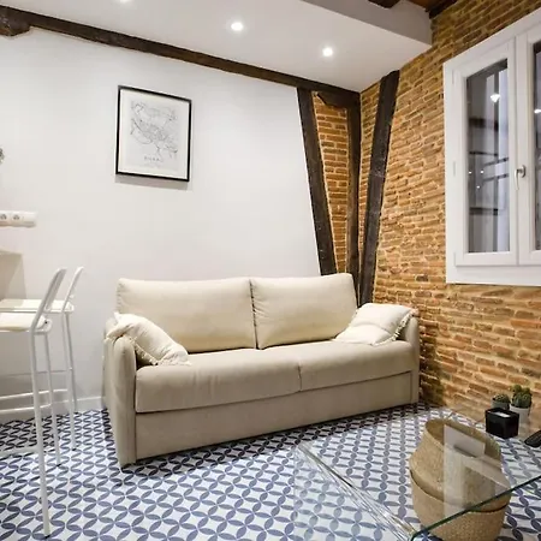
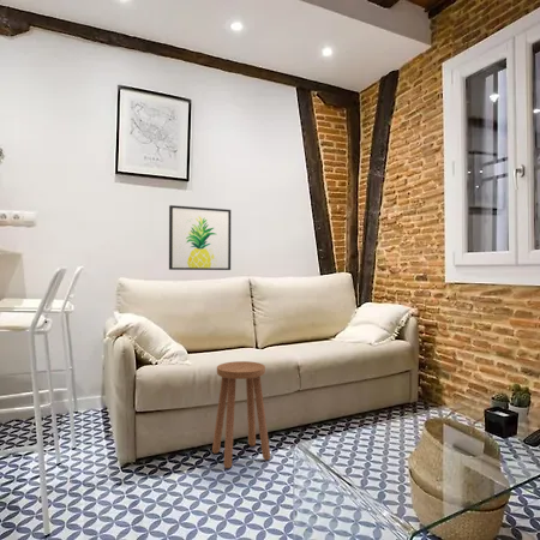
+ stool (247, 410)
+ wall art (200, 239)
